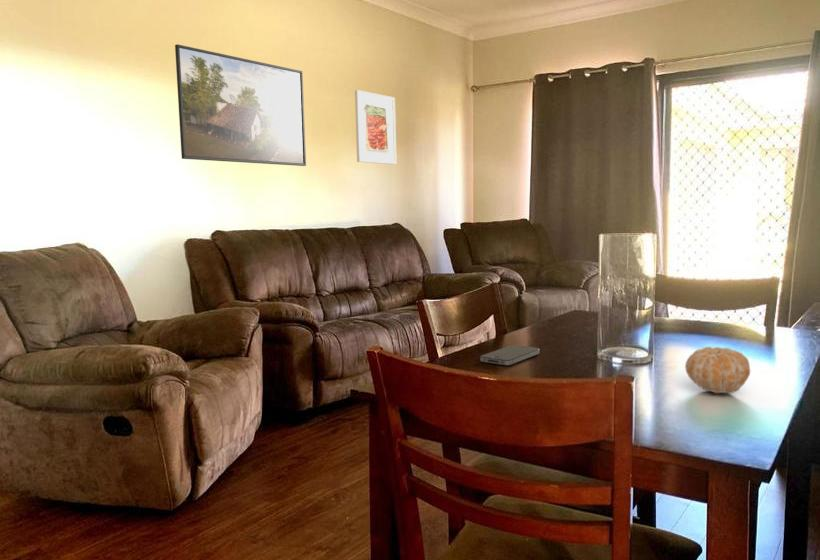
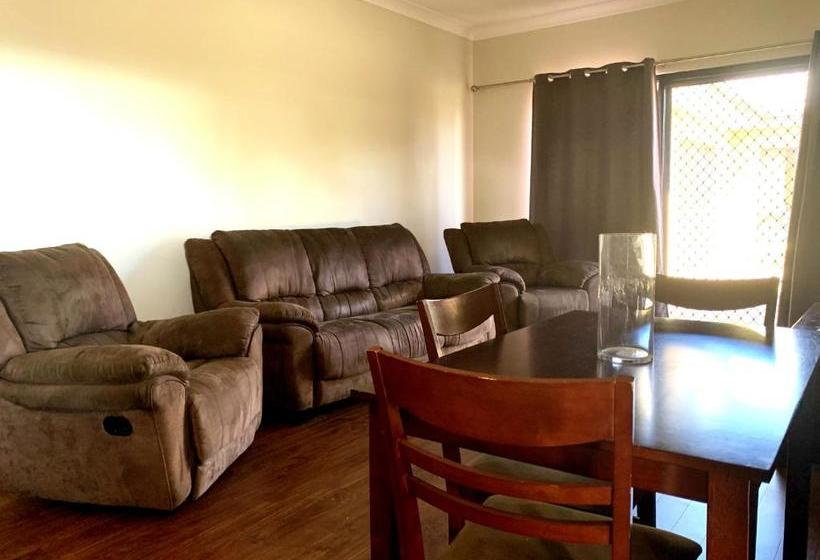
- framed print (376, 128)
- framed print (247, 111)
- fruit (717, 370)
- smartphone (510, 354)
